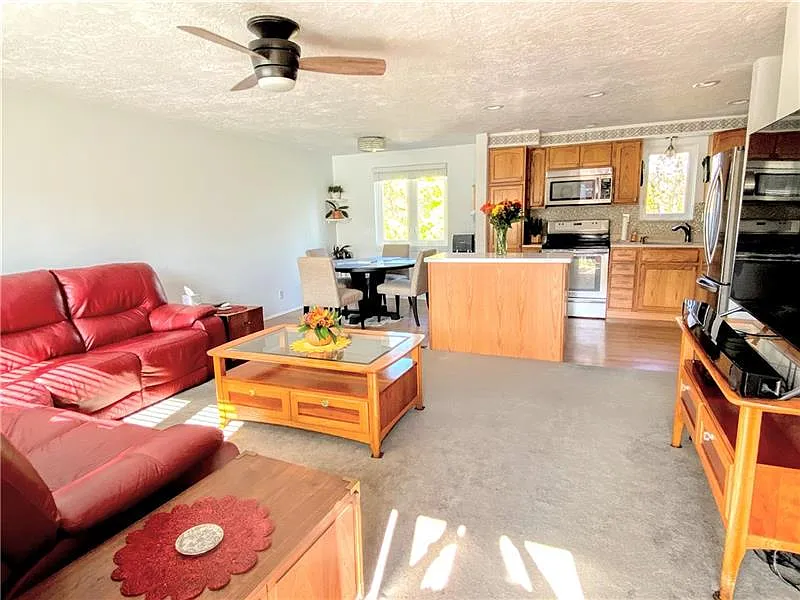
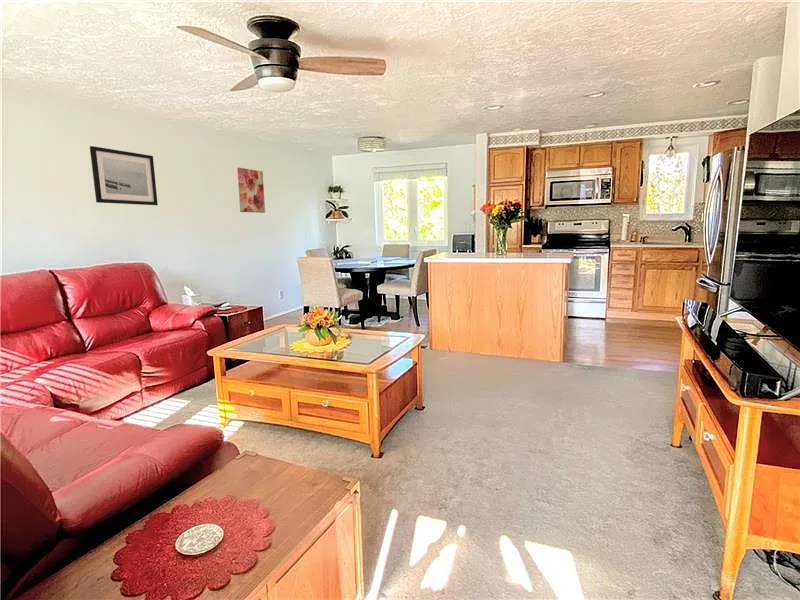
+ wall art (126, 177)
+ wall art (251, 191)
